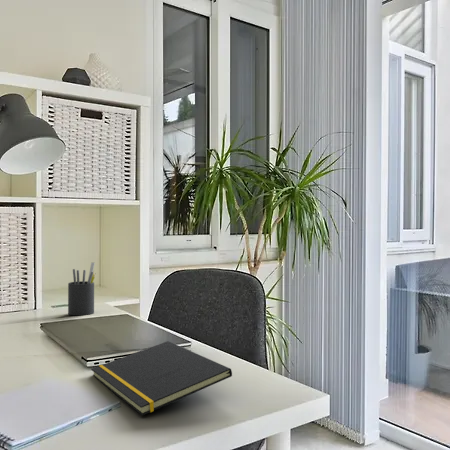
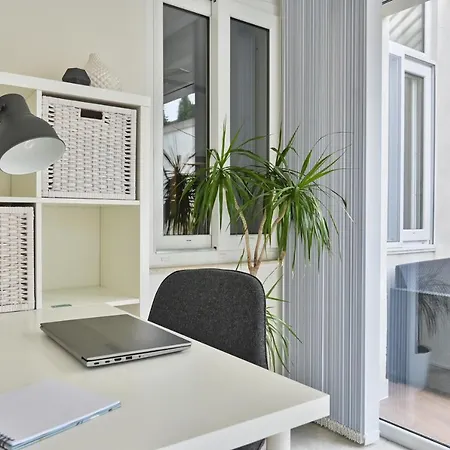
- pen holder (82, 288)
- notepad (157, 372)
